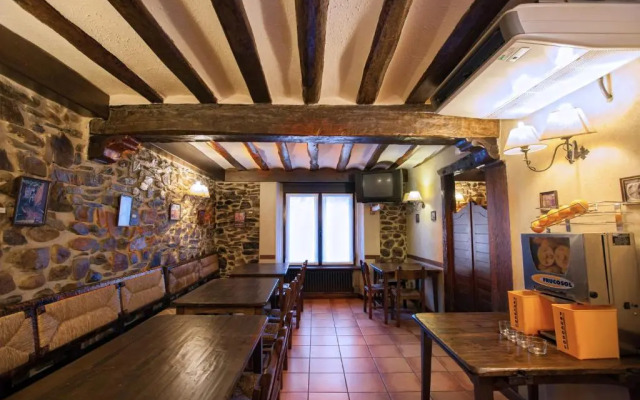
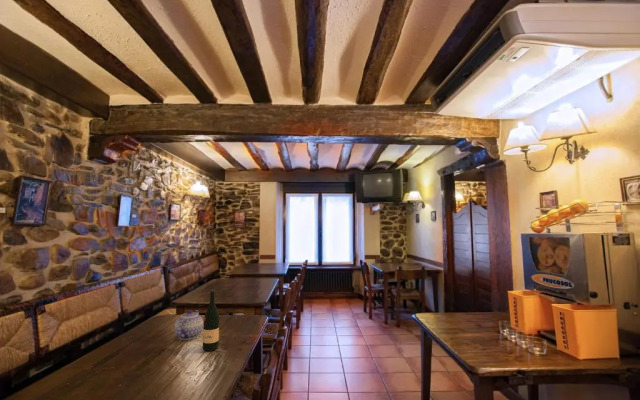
+ wine bottle (211, 318)
+ teapot (189, 323)
